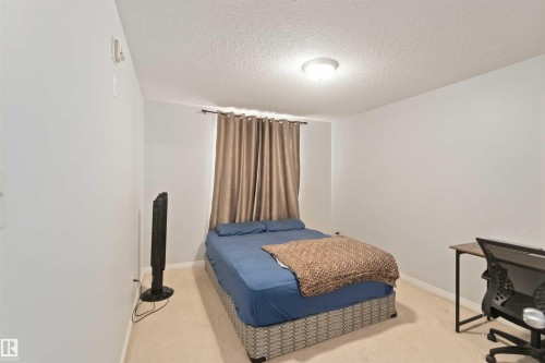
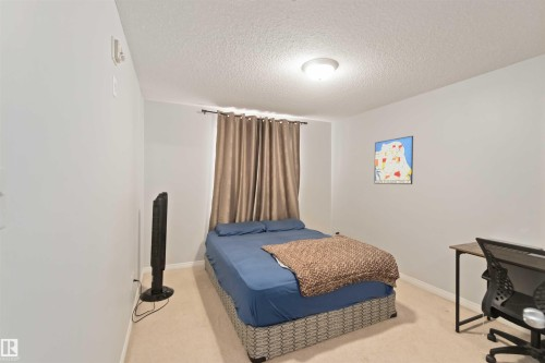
+ wall art (391, 161)
